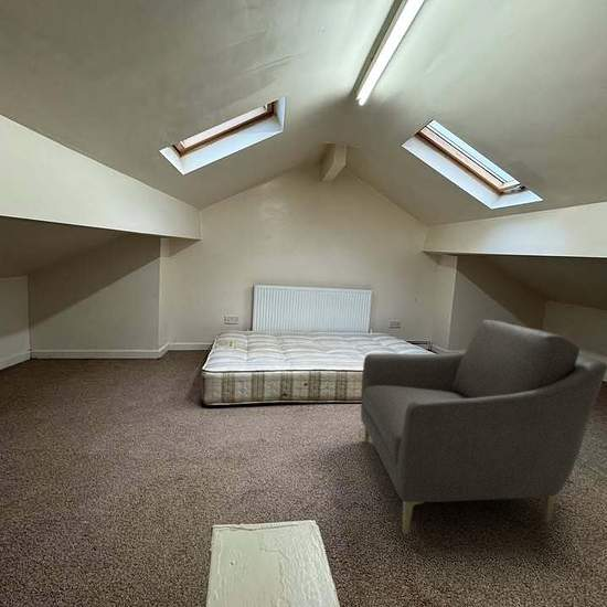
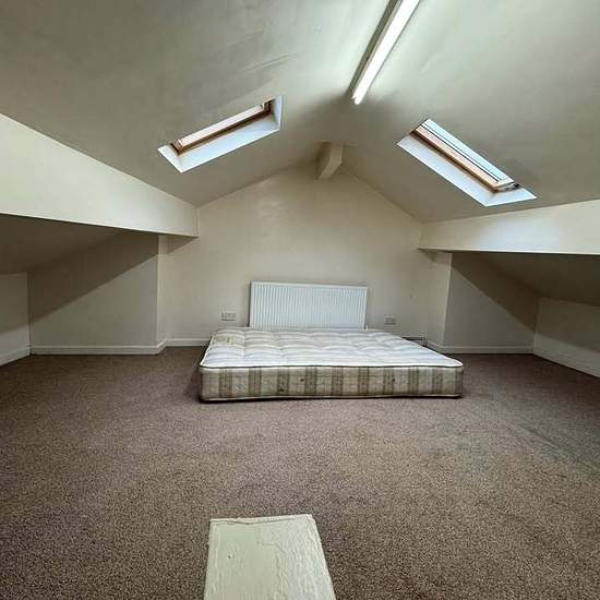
- chair (464, 404)
